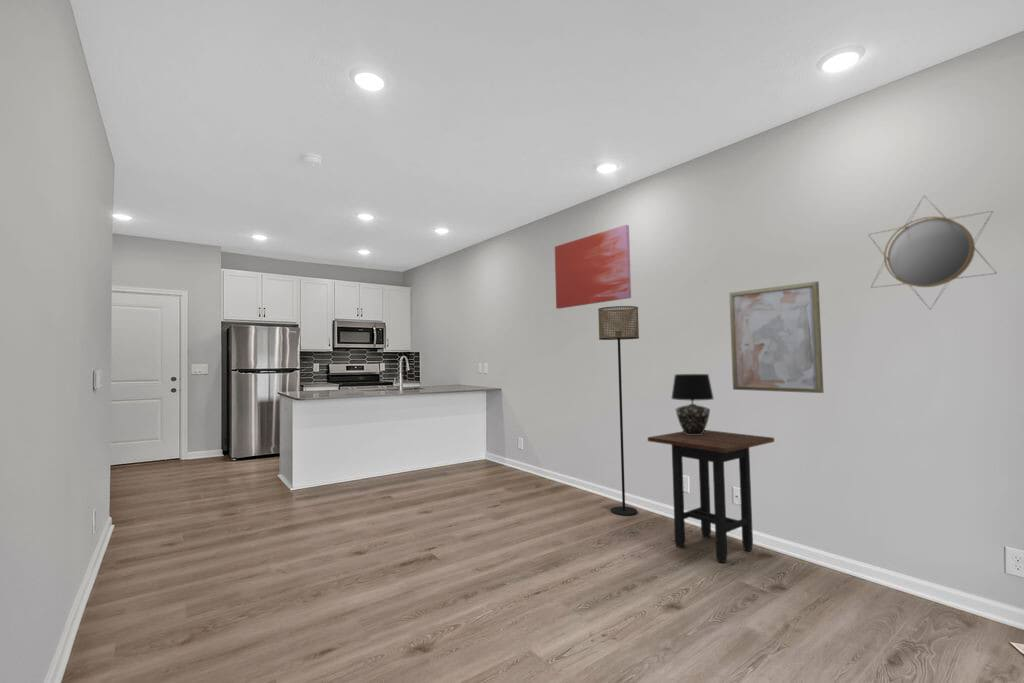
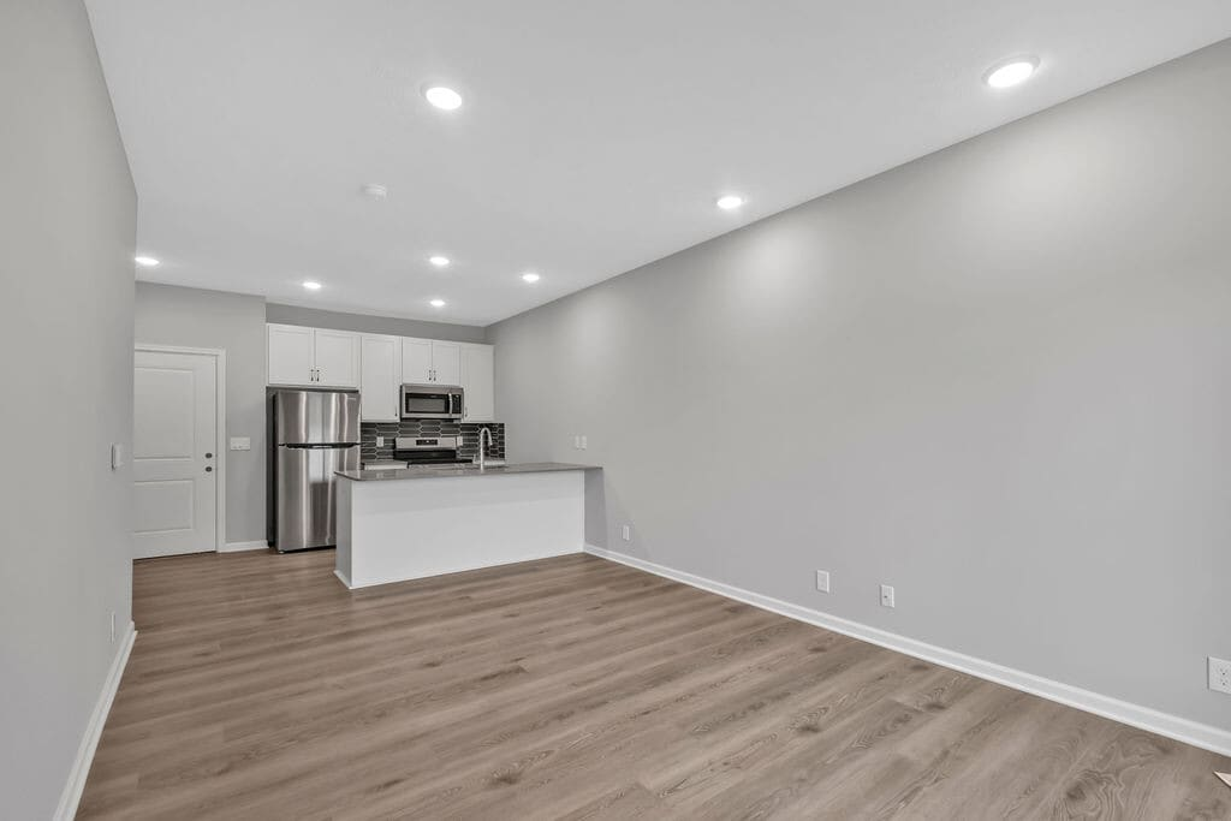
- side table (709, 492)
- wall art (772, 339)
- home mirror (927, 252)
- table lamp (692, 403)
- floor lamp (620, 408)
- wall art (589, 270)
